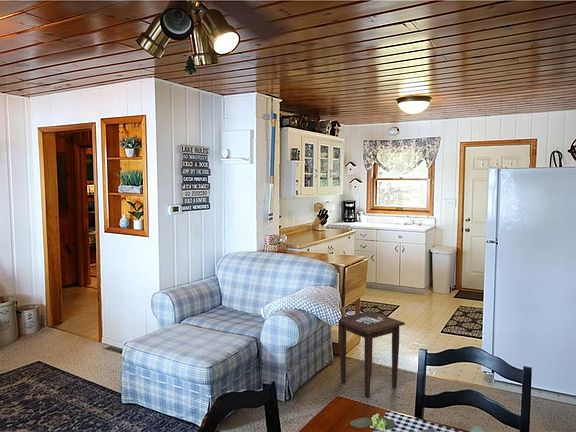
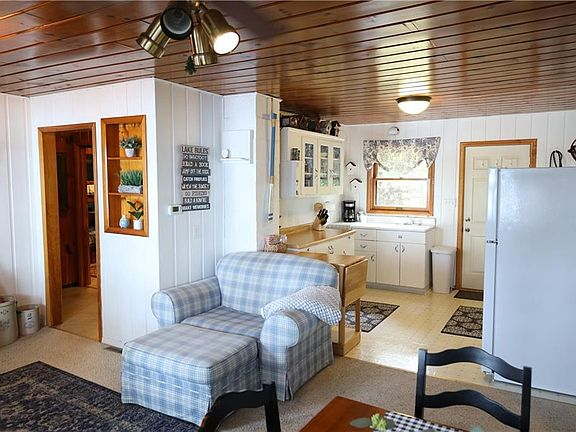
- side table (368, 351)
